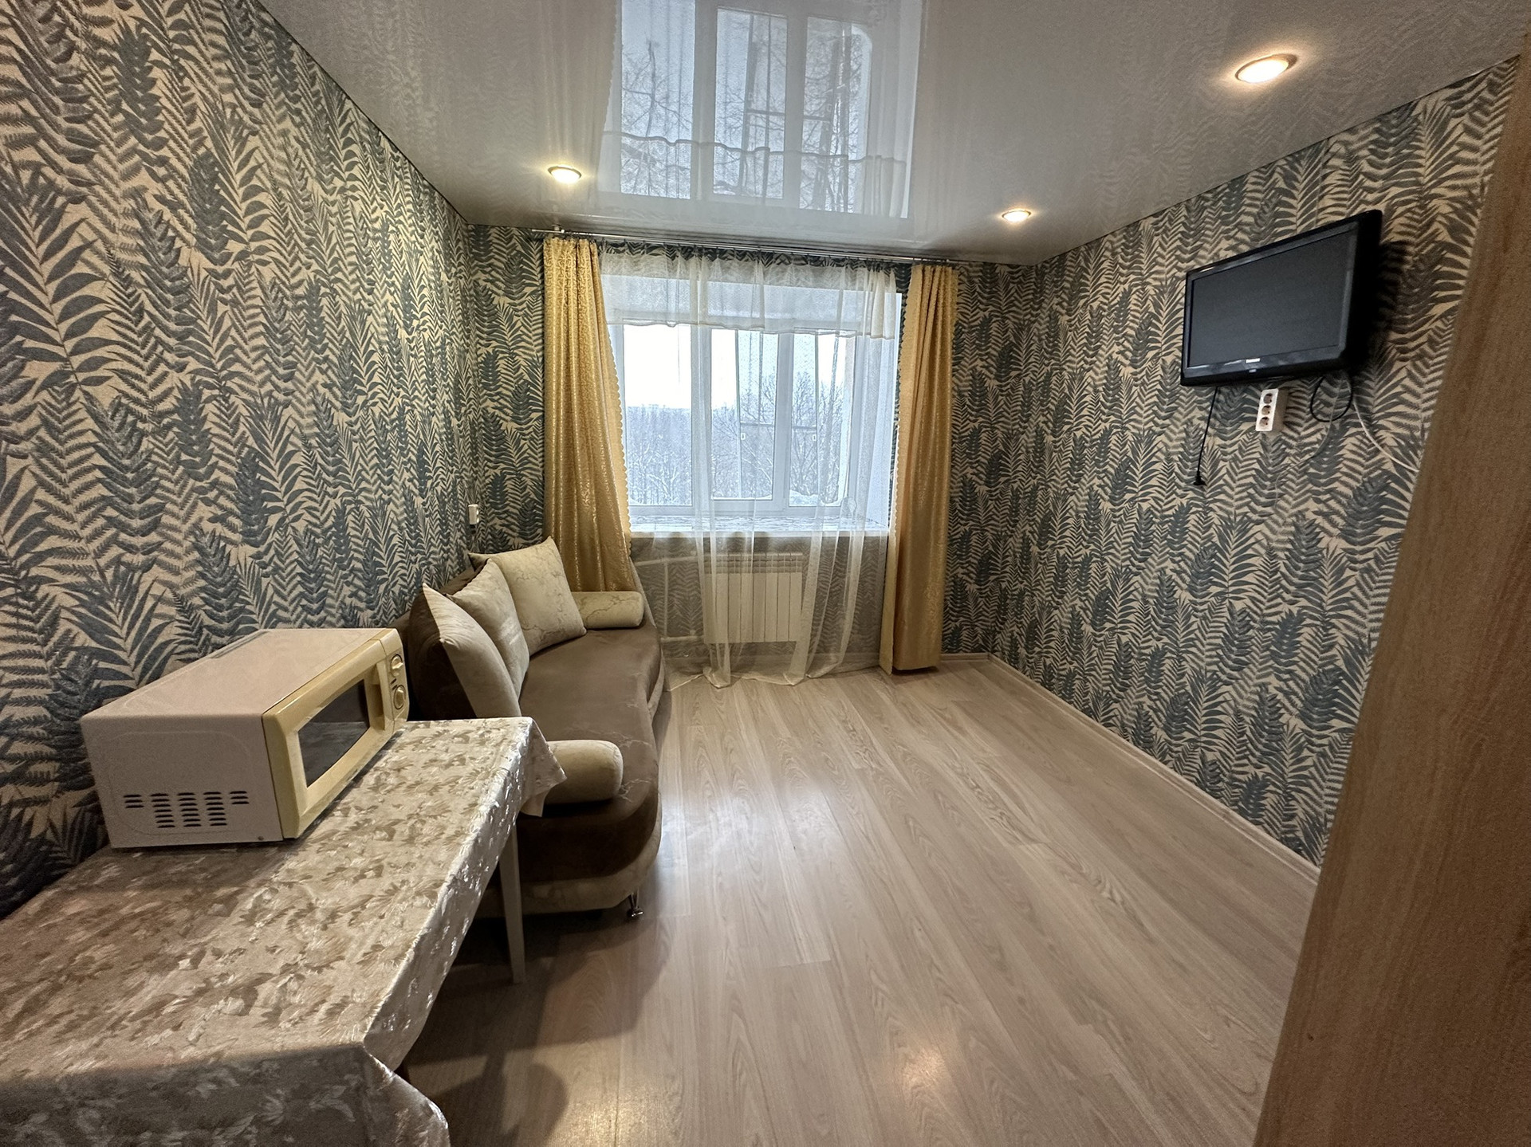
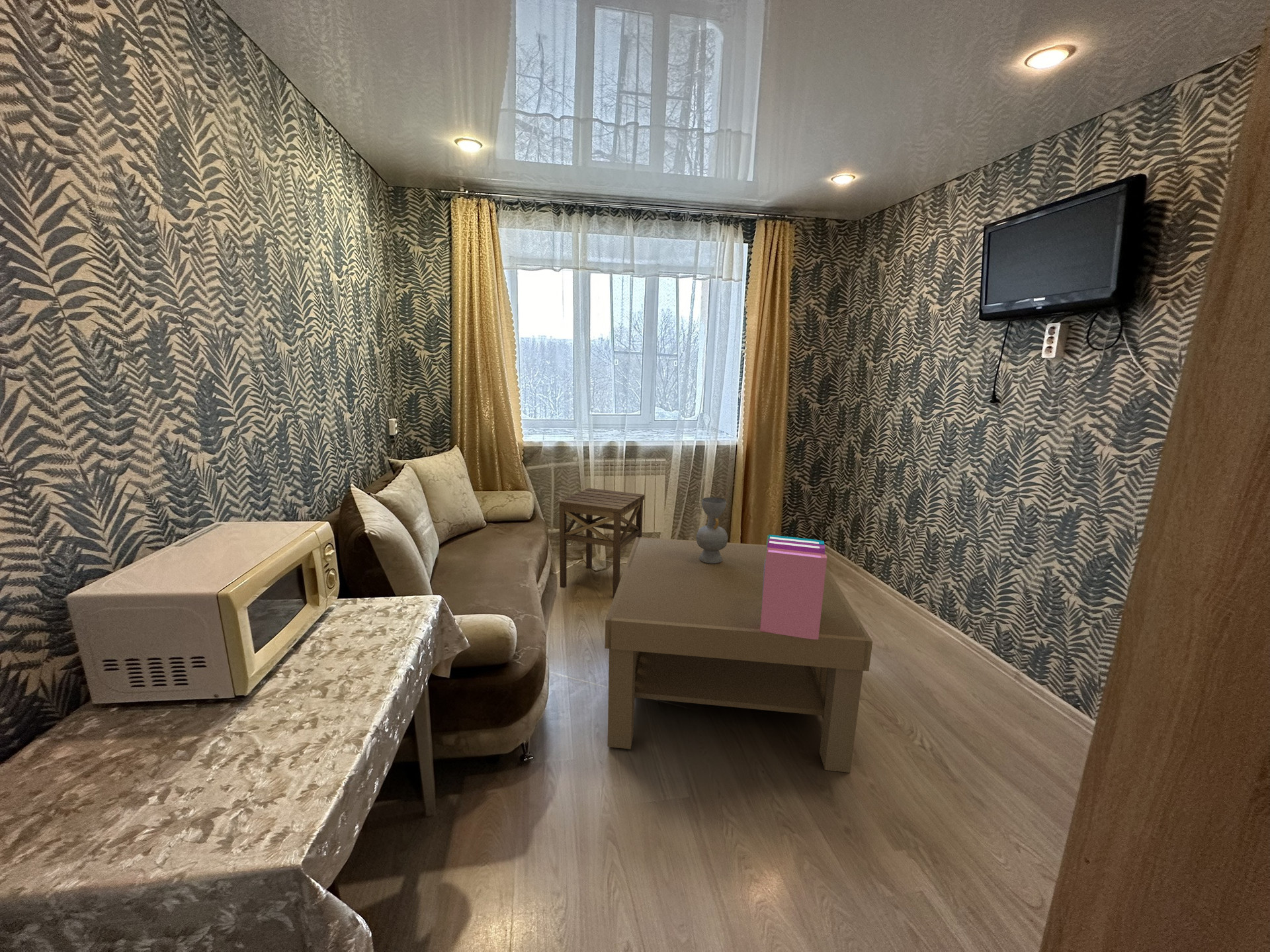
+ decorative vase (712, 530)
+ coffee table (724, 634)
+ side table (603, 540)
+ books (791, 580)
